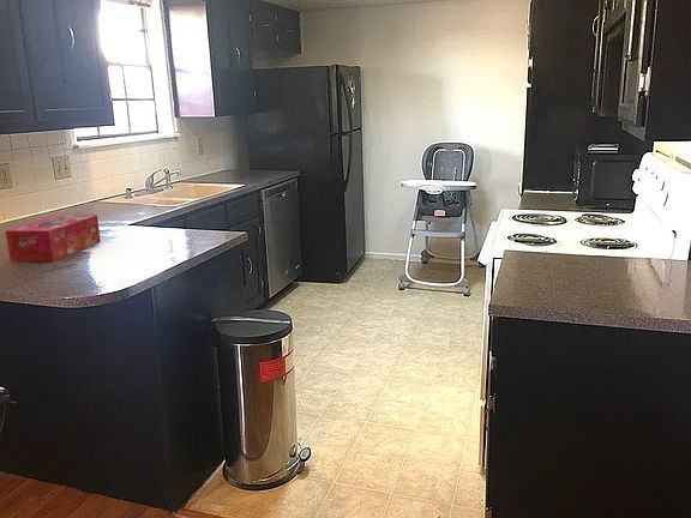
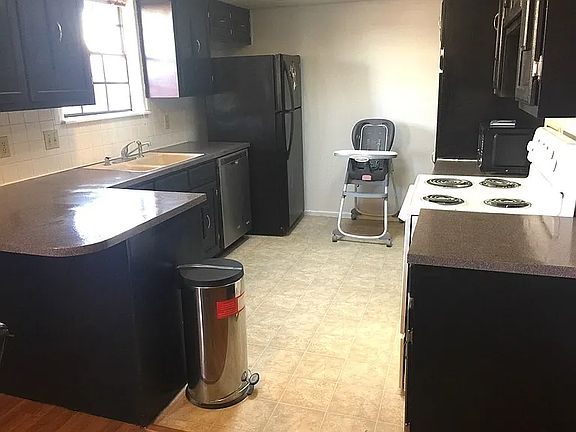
- tissue box (55, 236)
